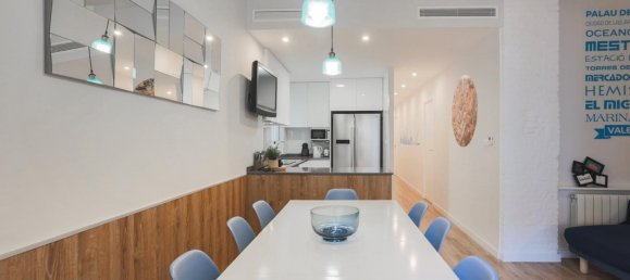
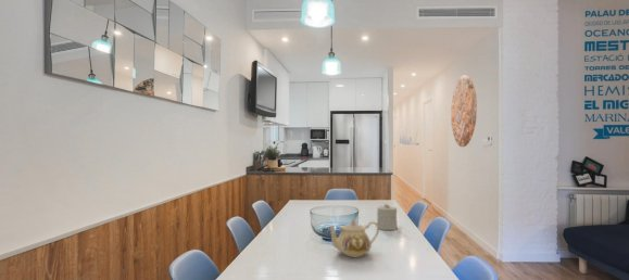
+ candle (387, 215)
+ teapot (353, 236)
